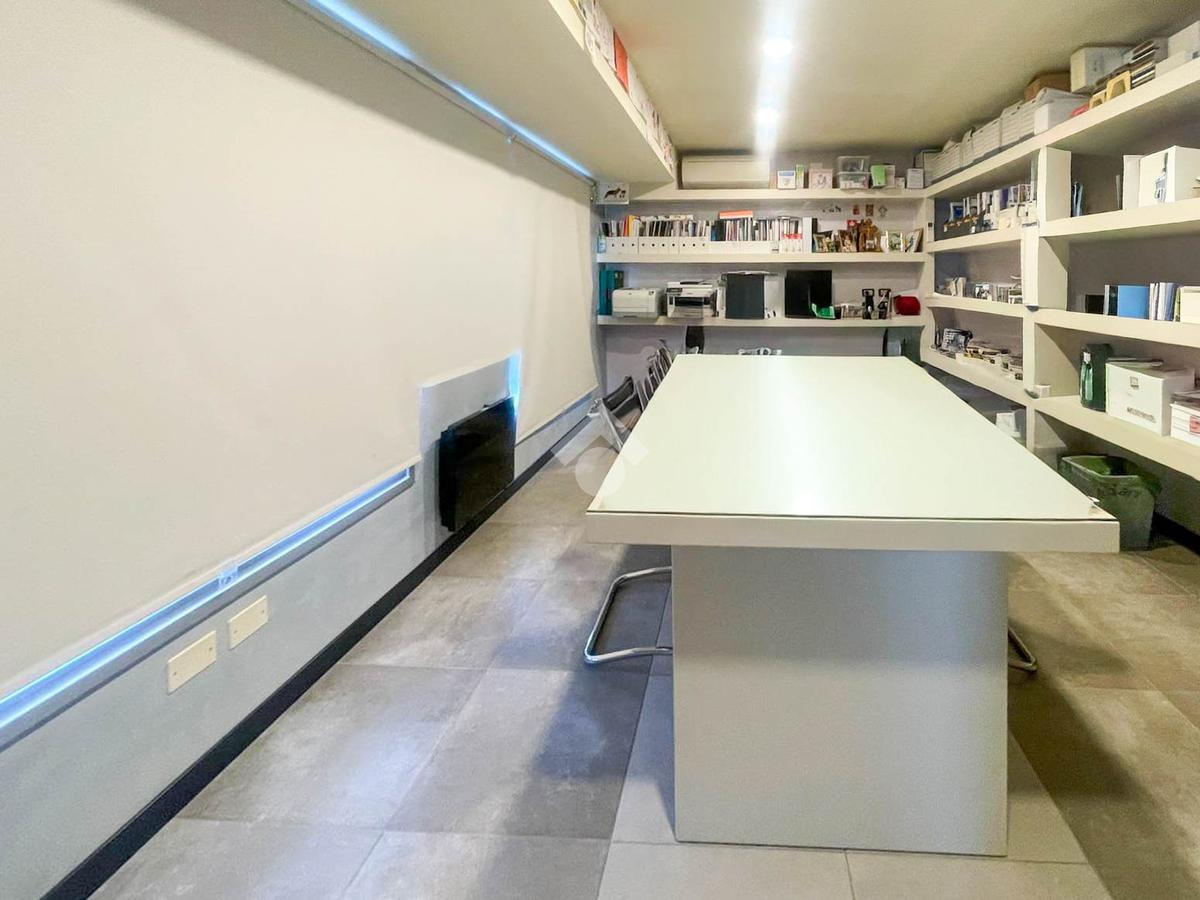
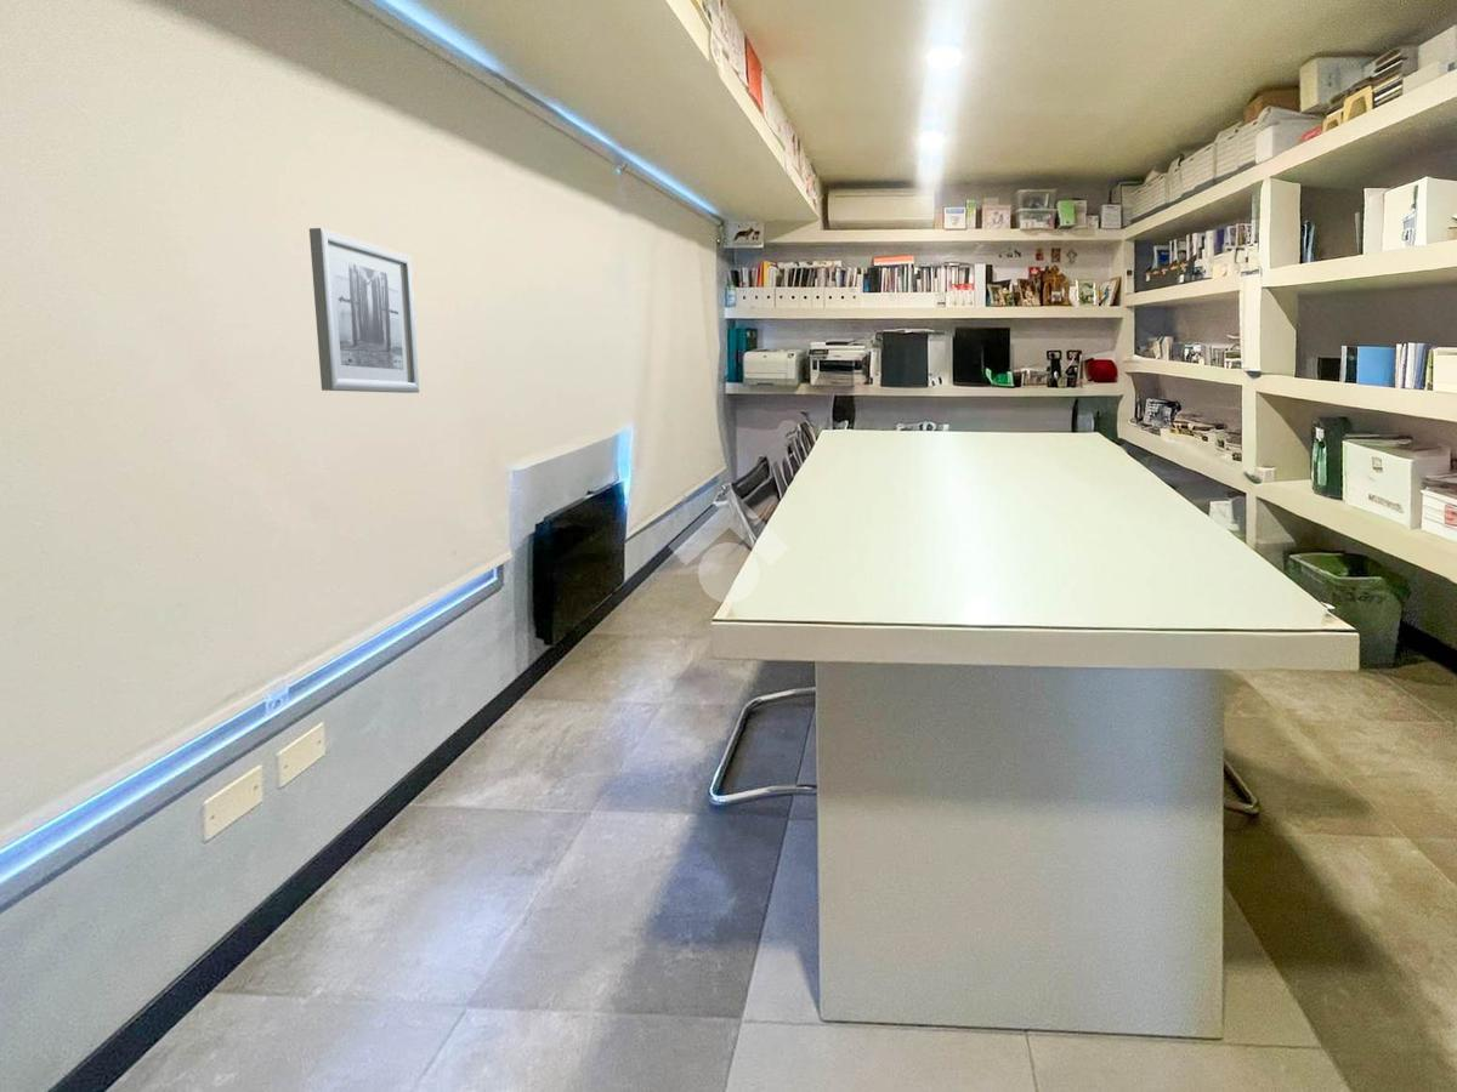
+ wall art (369, 318)
